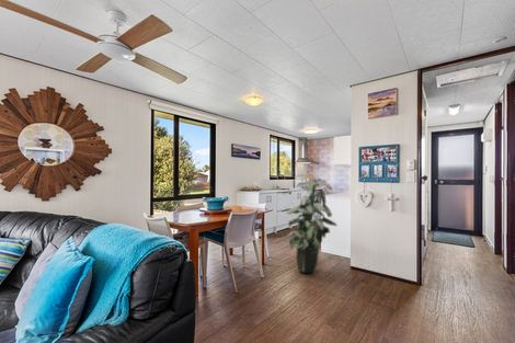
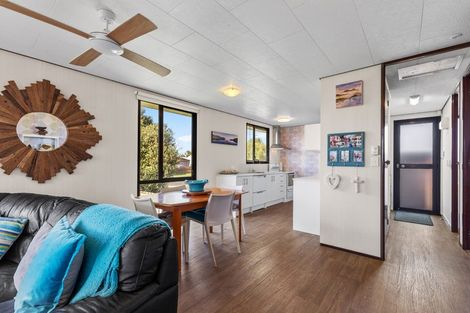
- indoor plant (308, 221)
